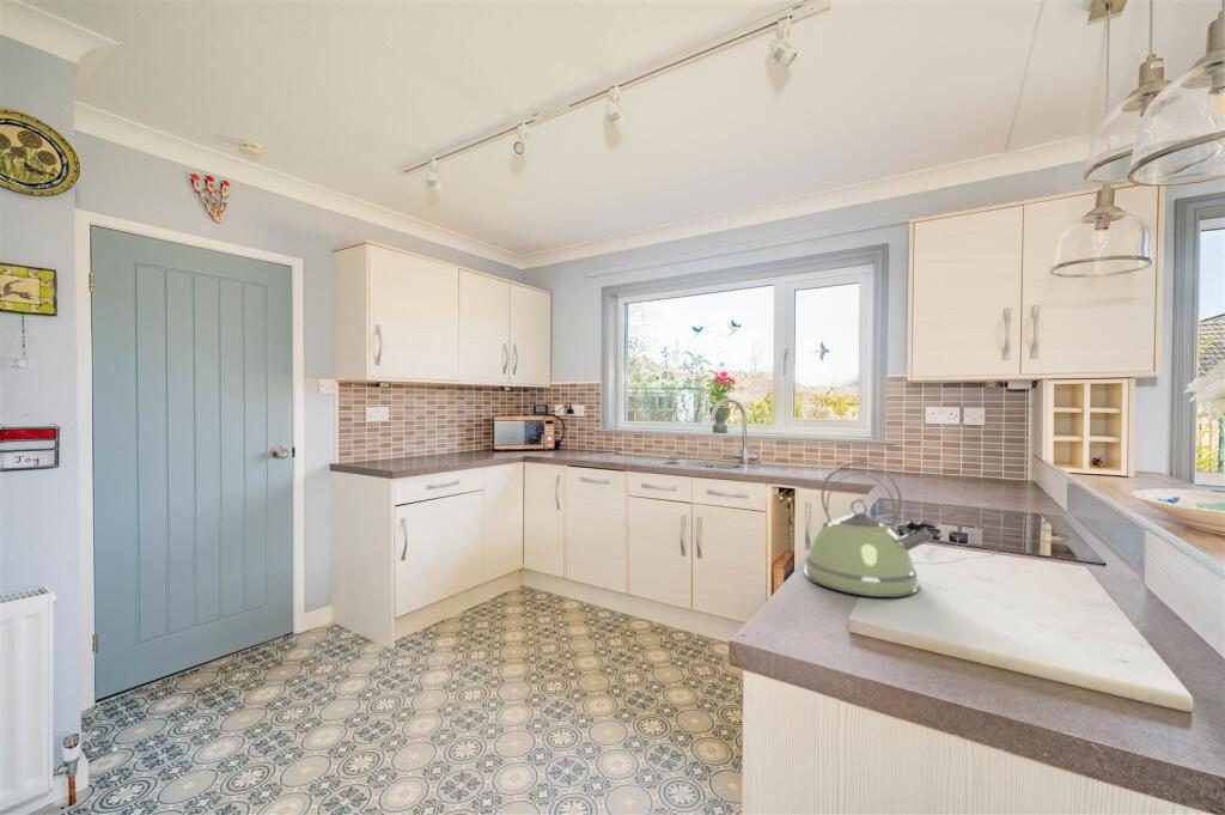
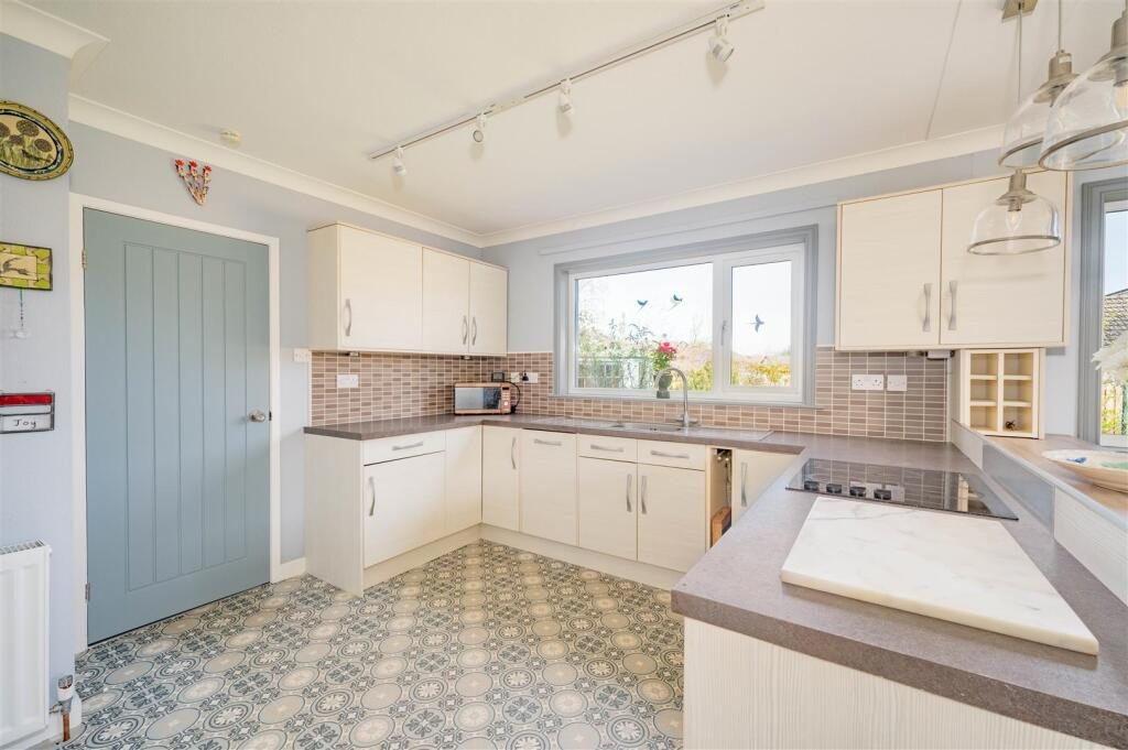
- kettle (867, 519)
